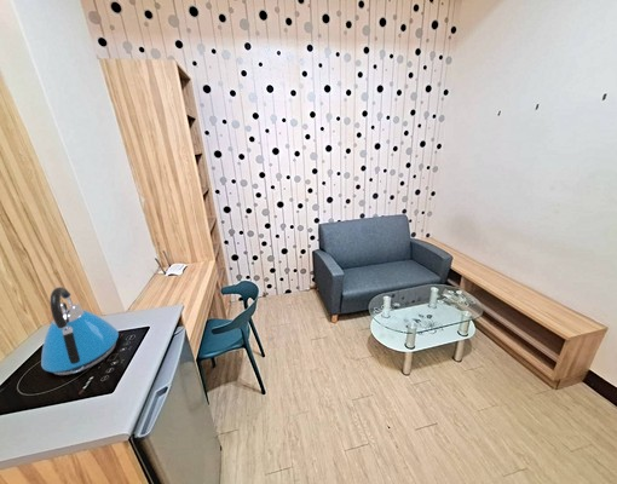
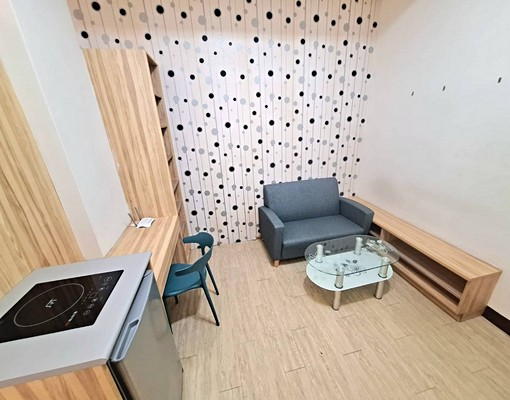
- kettle (70, 324)
